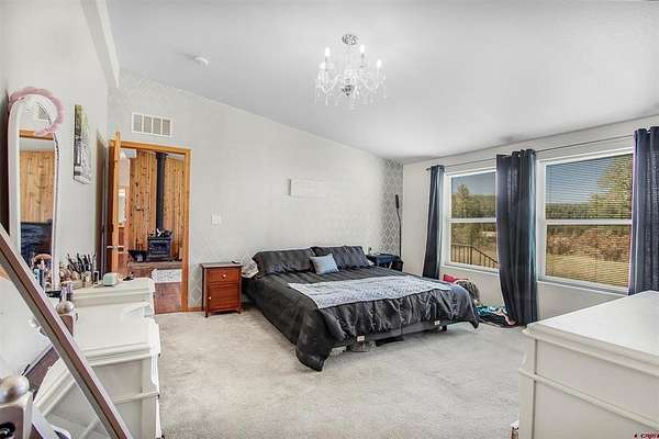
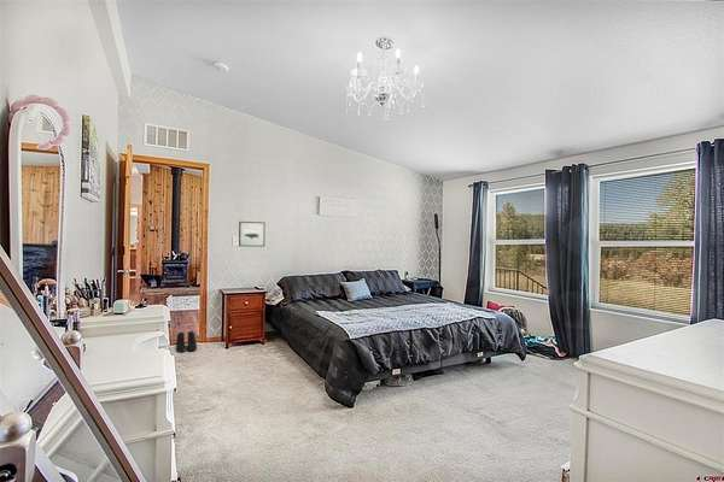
+ wall art (251, 234)
+ boots (188, 340)
